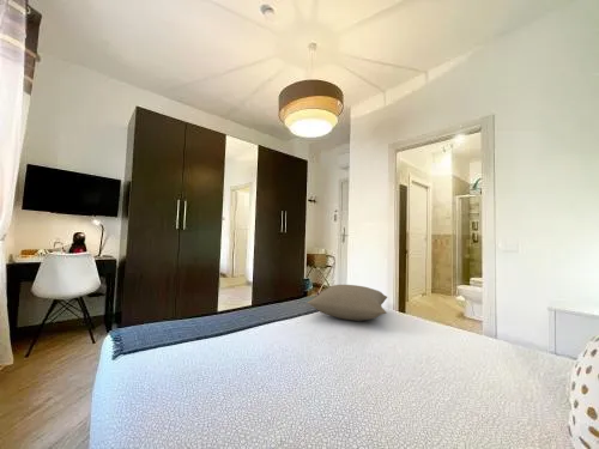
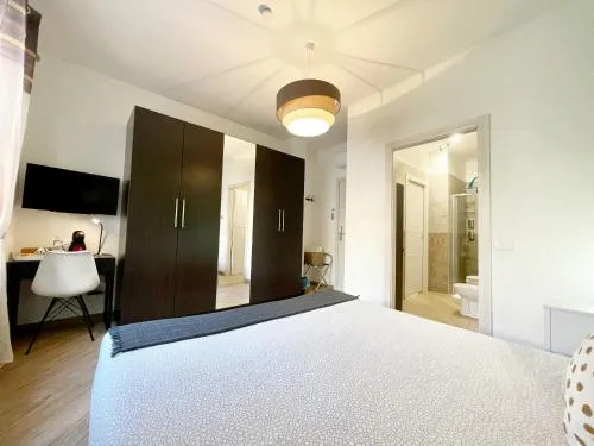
- pillow (350, 301)
